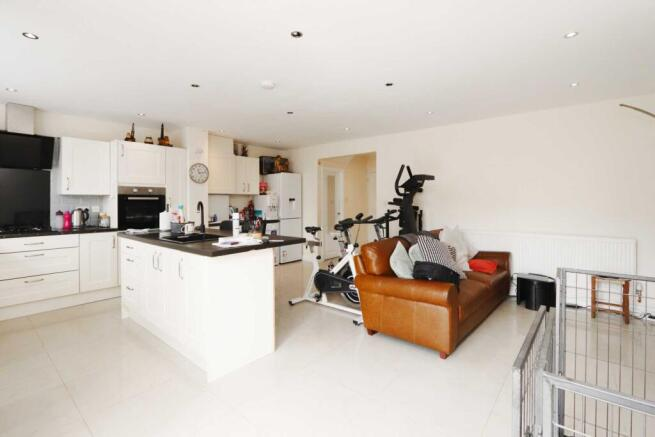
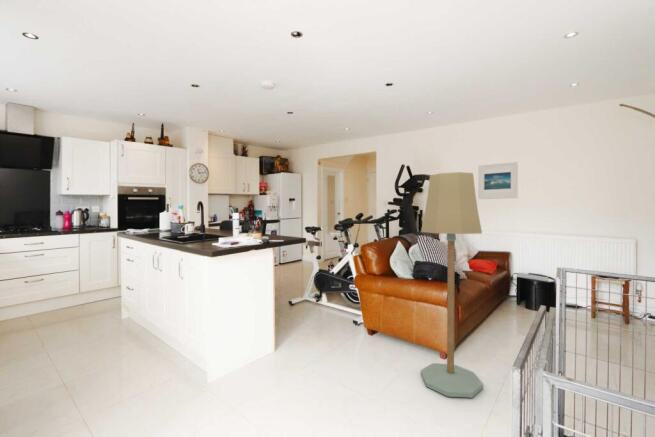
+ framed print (497, 181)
+ floor lamp (451, 278)
